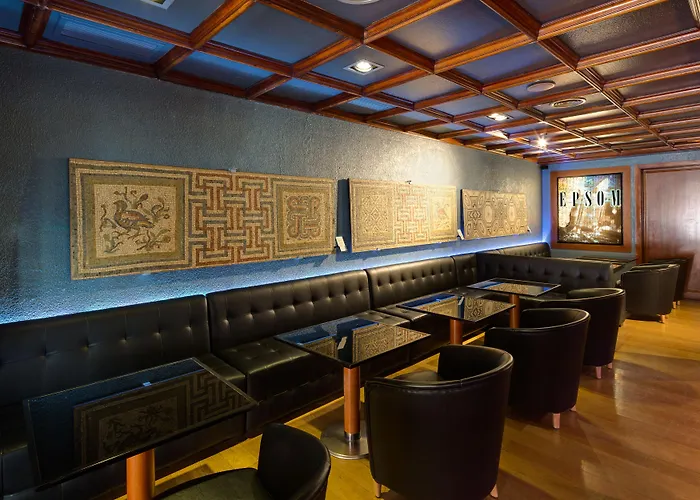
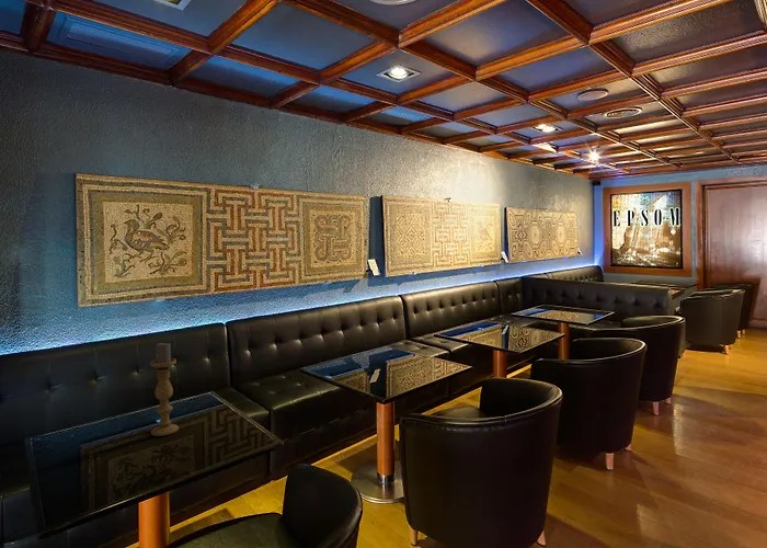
+ candle holder (163, 386)
